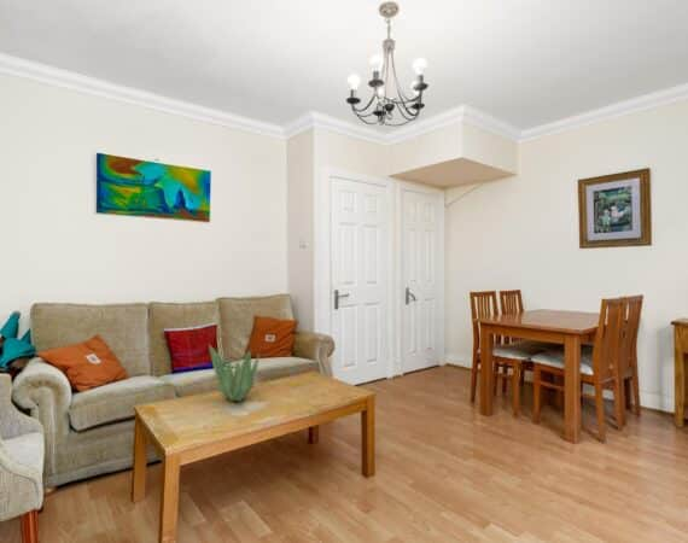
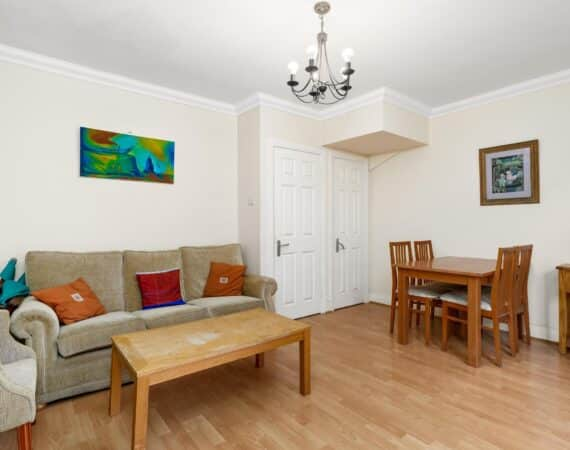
- plant (232, 373)
